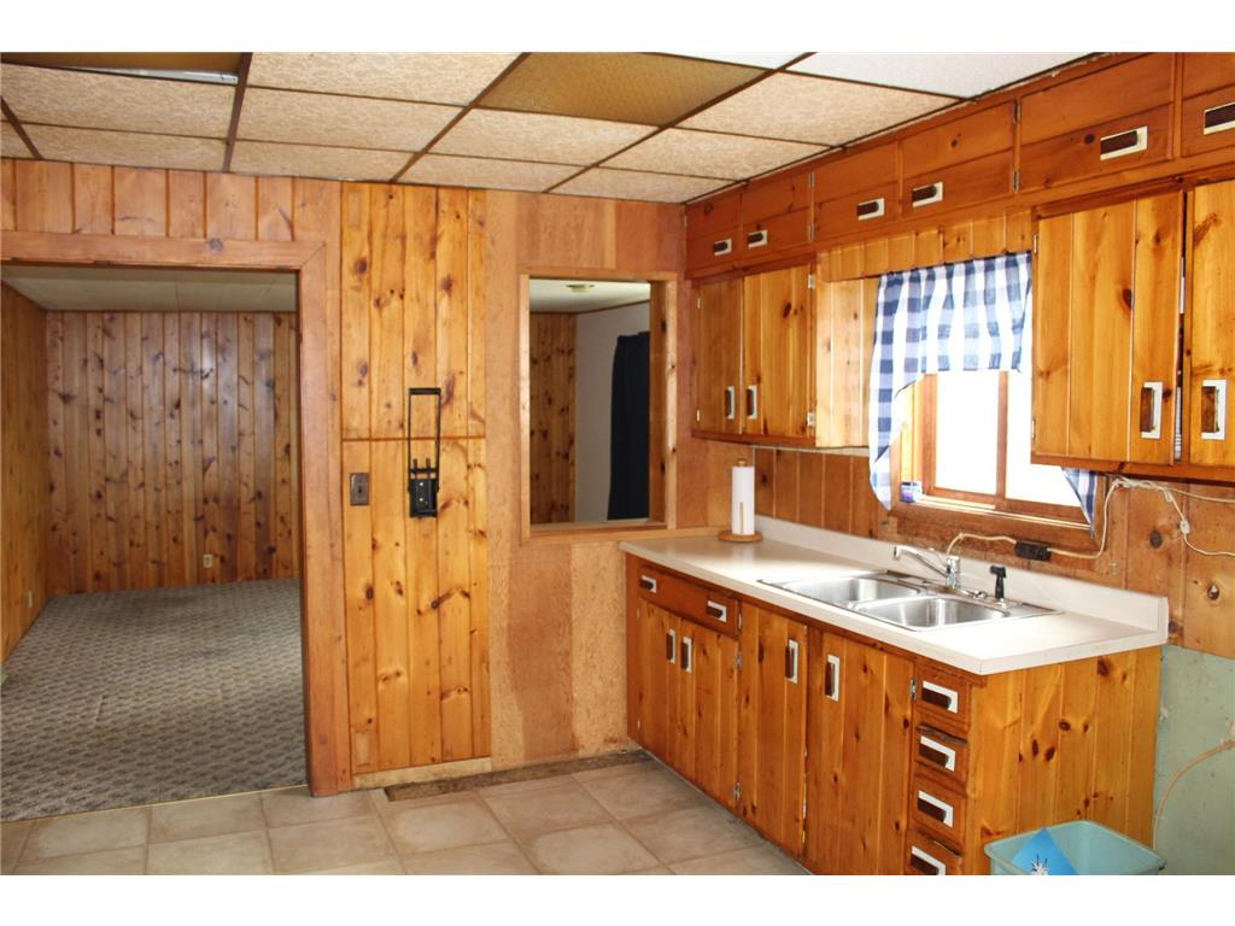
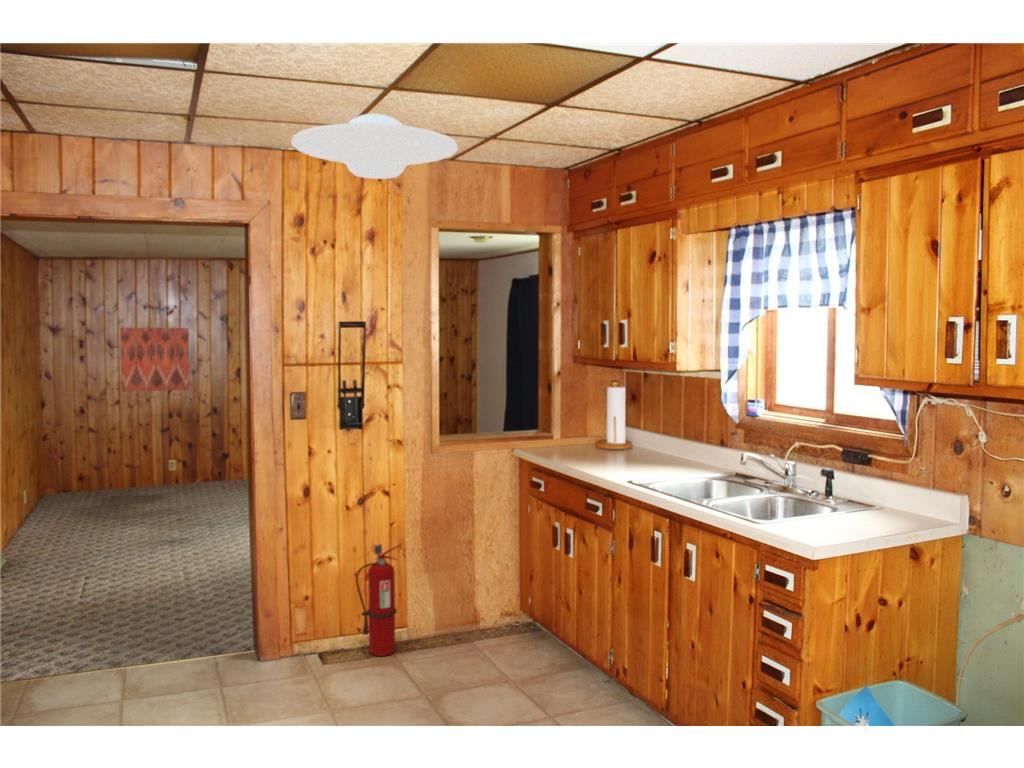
+ wall art (155, 359)
+ ceiling light (375, 144)
+ fire extinguisher (378, 599)
